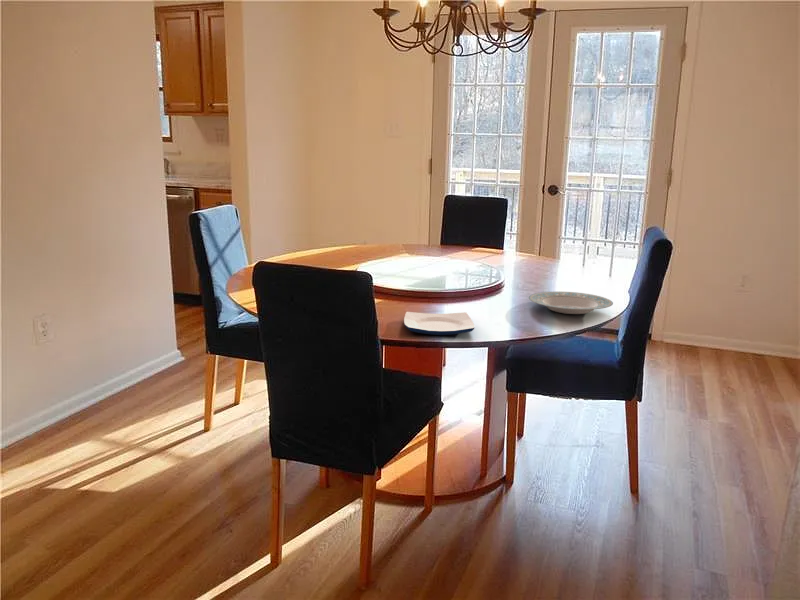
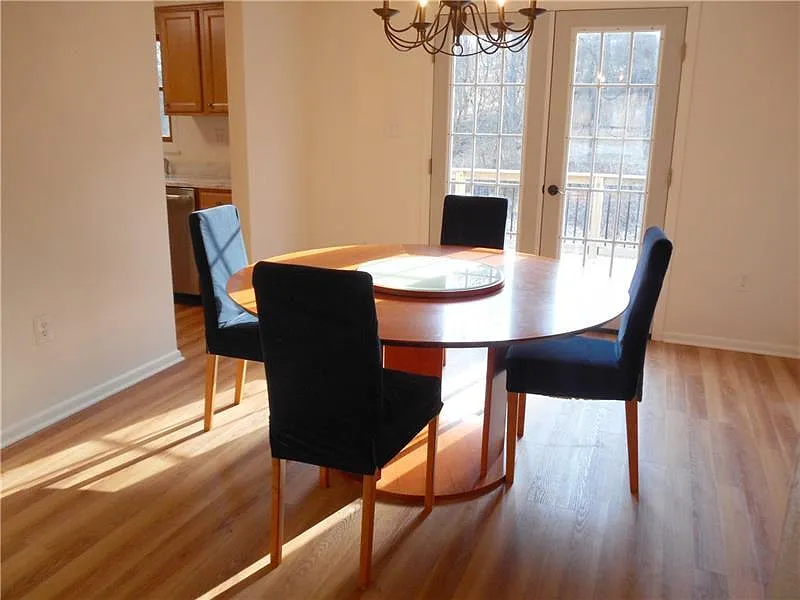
- plate (438, 323)
- plate (569, 304)
